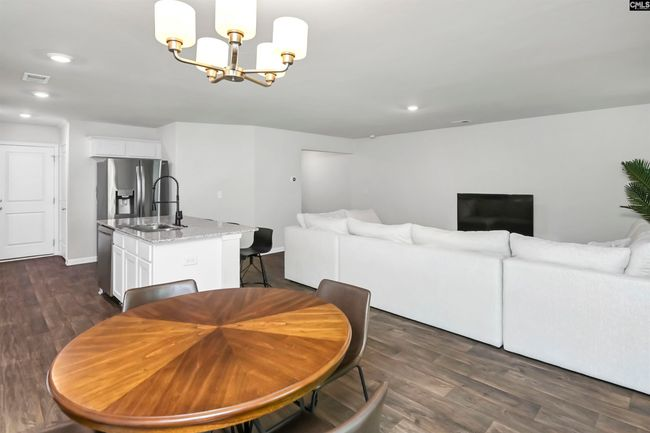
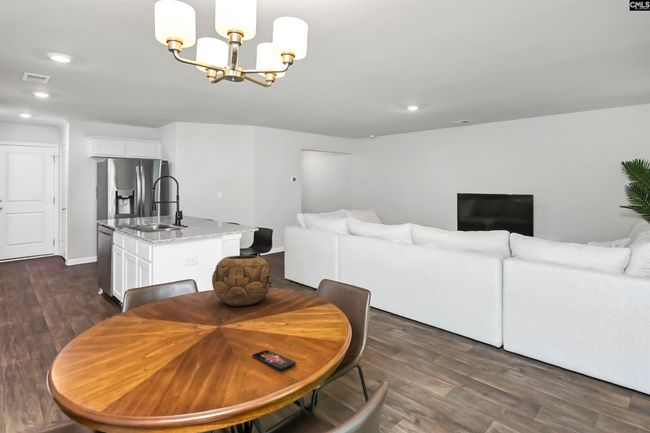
+ decorative bowl (242, 279)
+ smartphone (273, 359)
